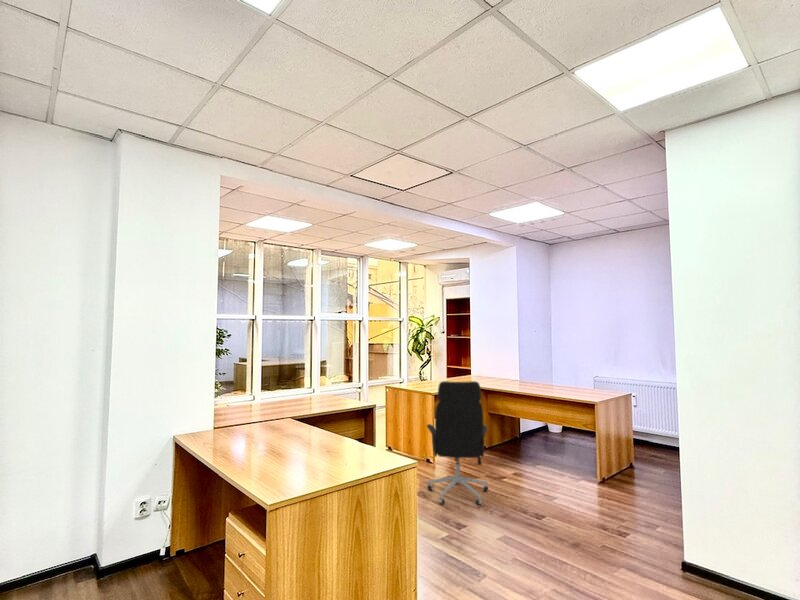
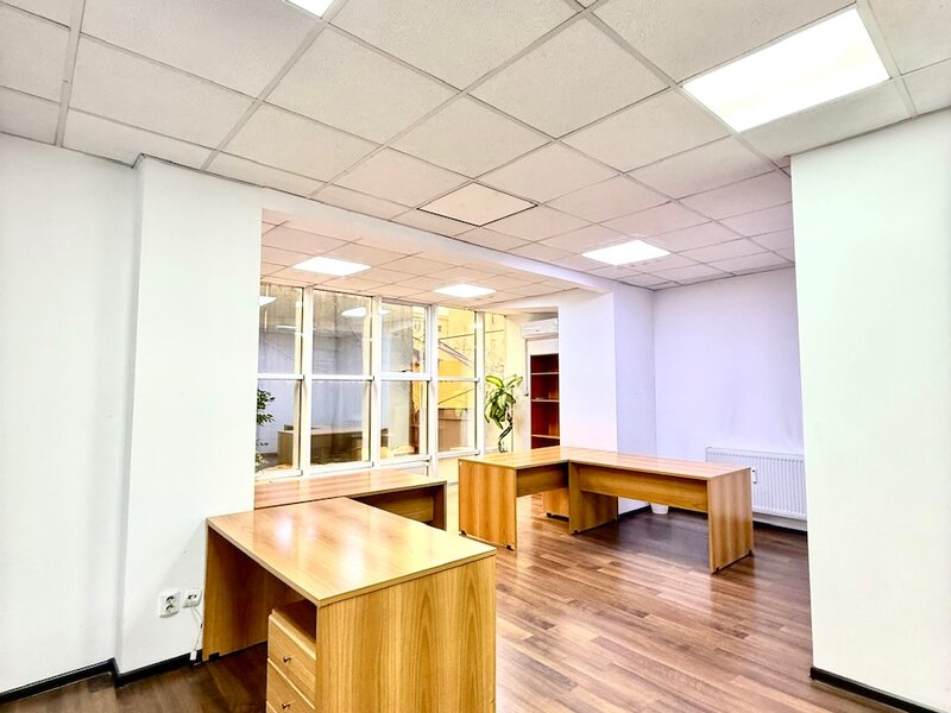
- office chair (457, 435)
